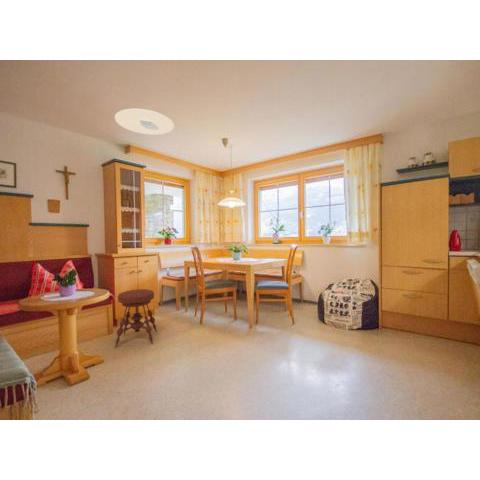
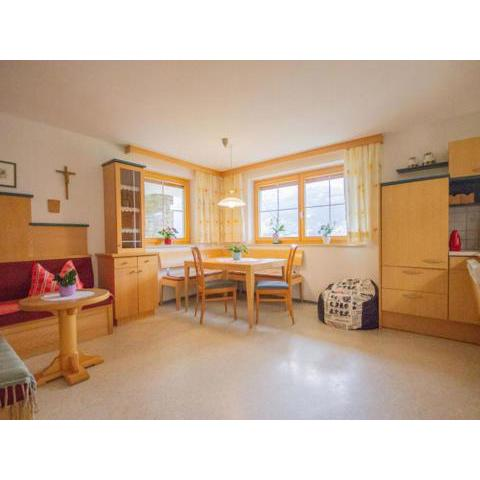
- ceiling light (145, 120)
- stool (136, 315)
